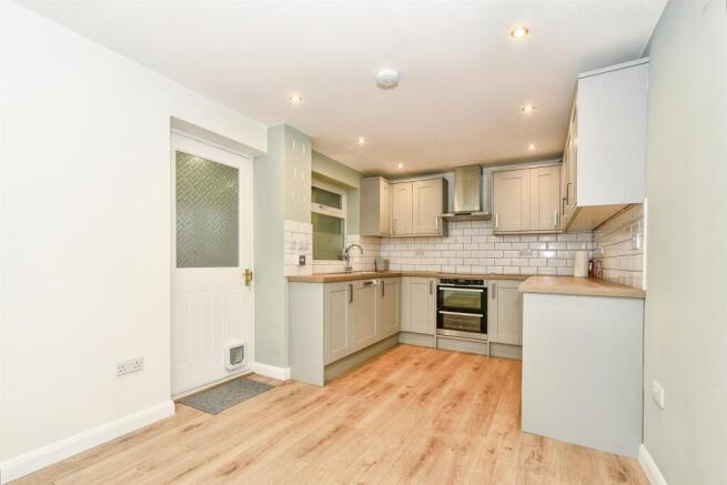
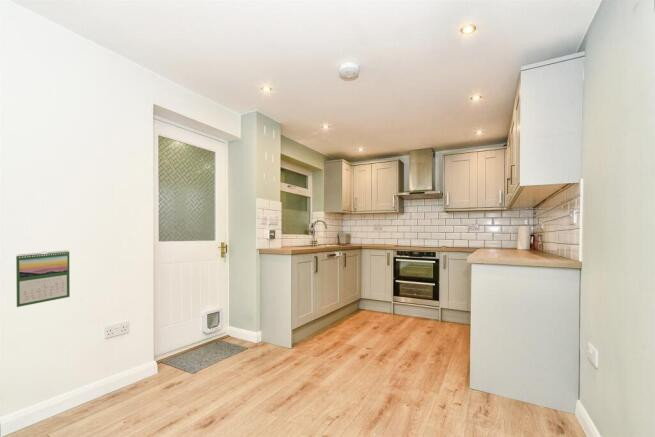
+ calendar (44, 276)
